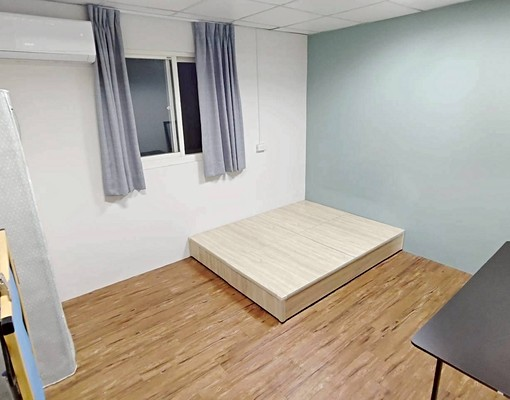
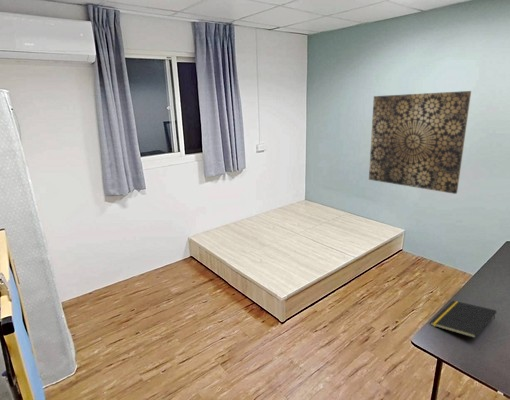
+ wall art (412, 141)
+ notepad (463, 317)
